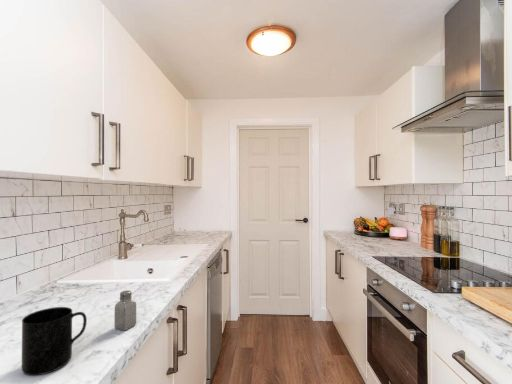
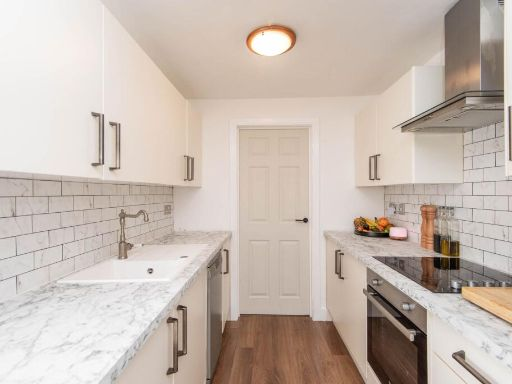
- saltshaker (125, 309)
- mug (55, 337)
